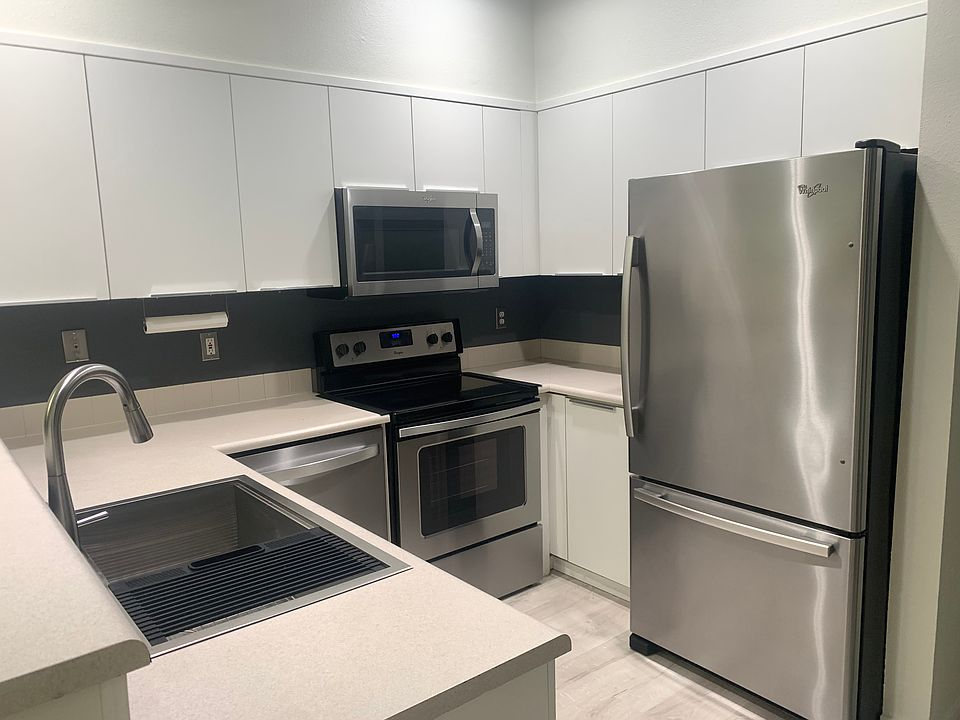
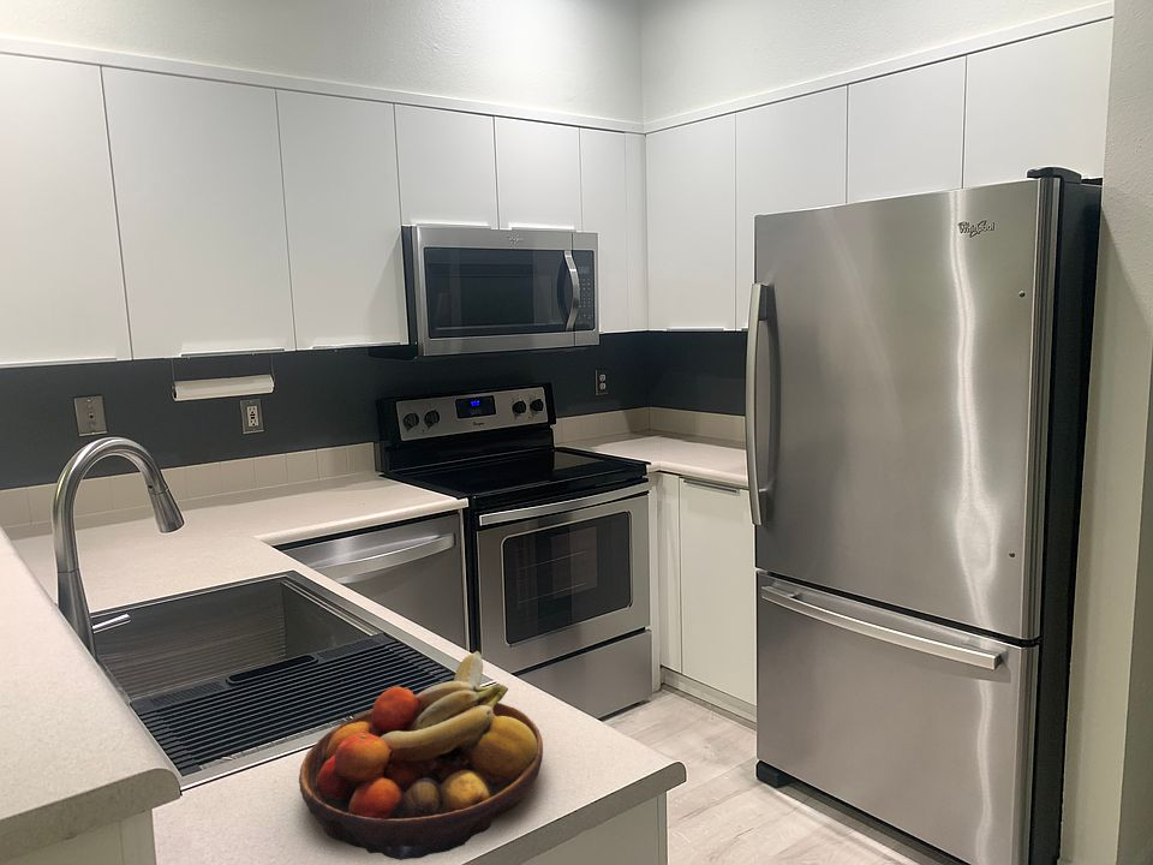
+ fruit bowl (423, 740)
